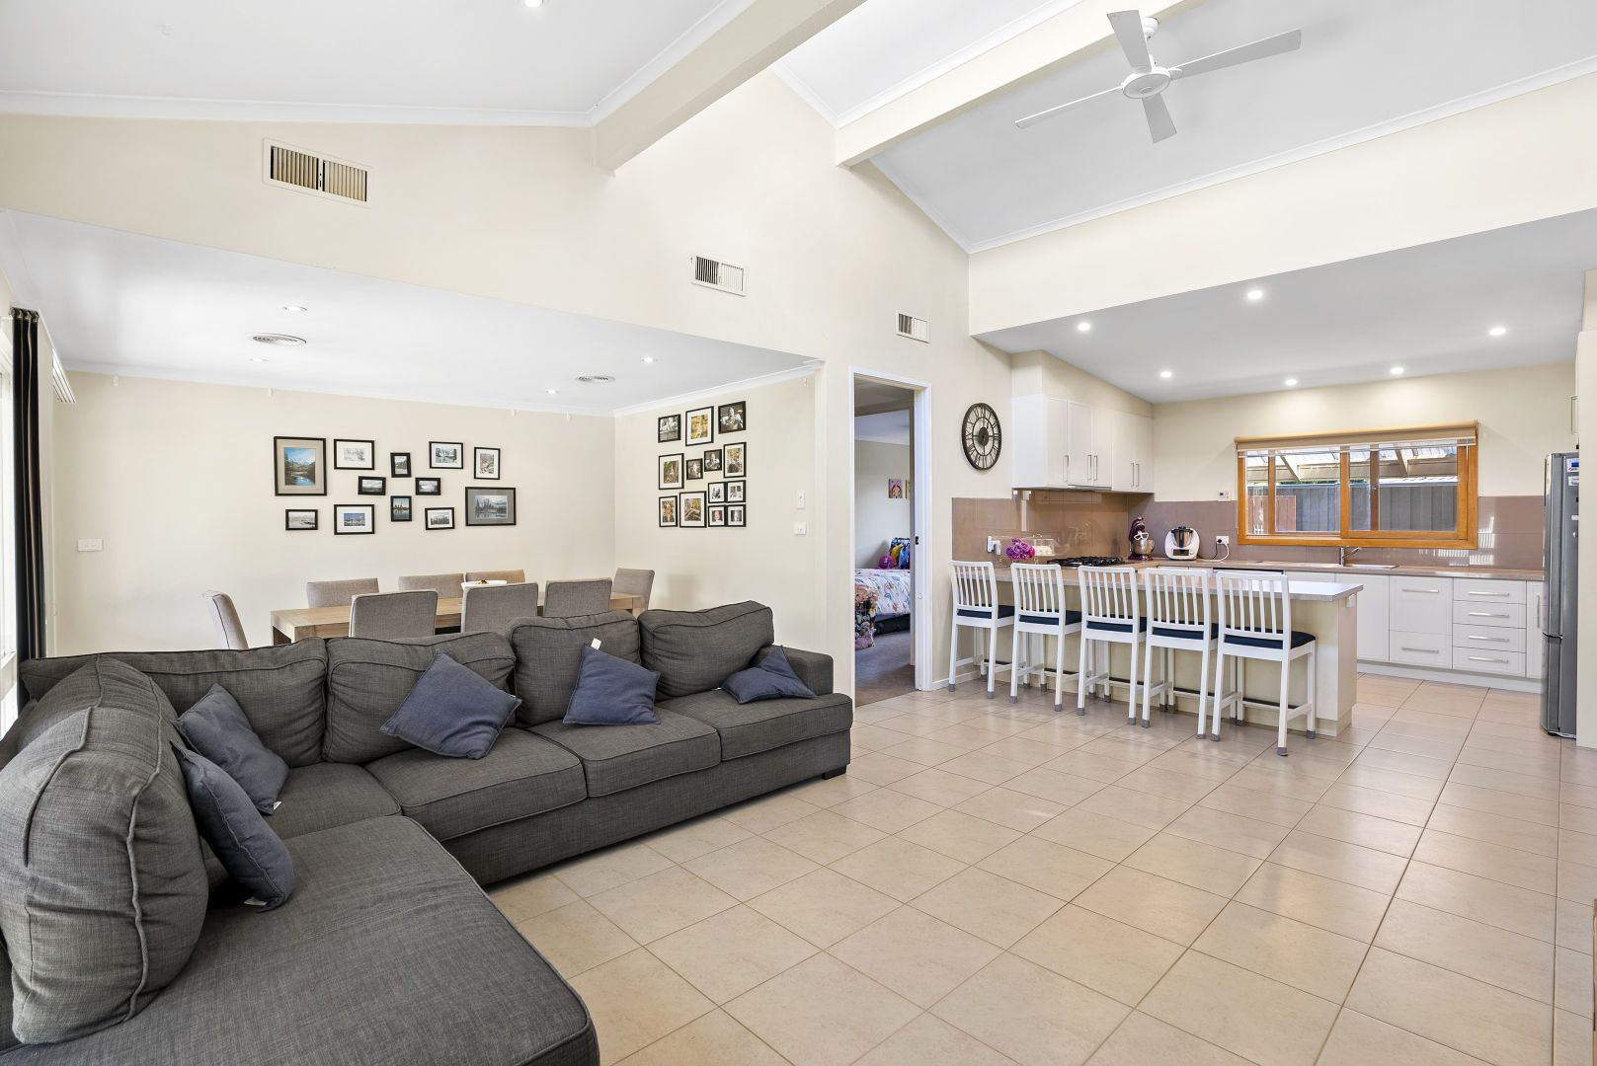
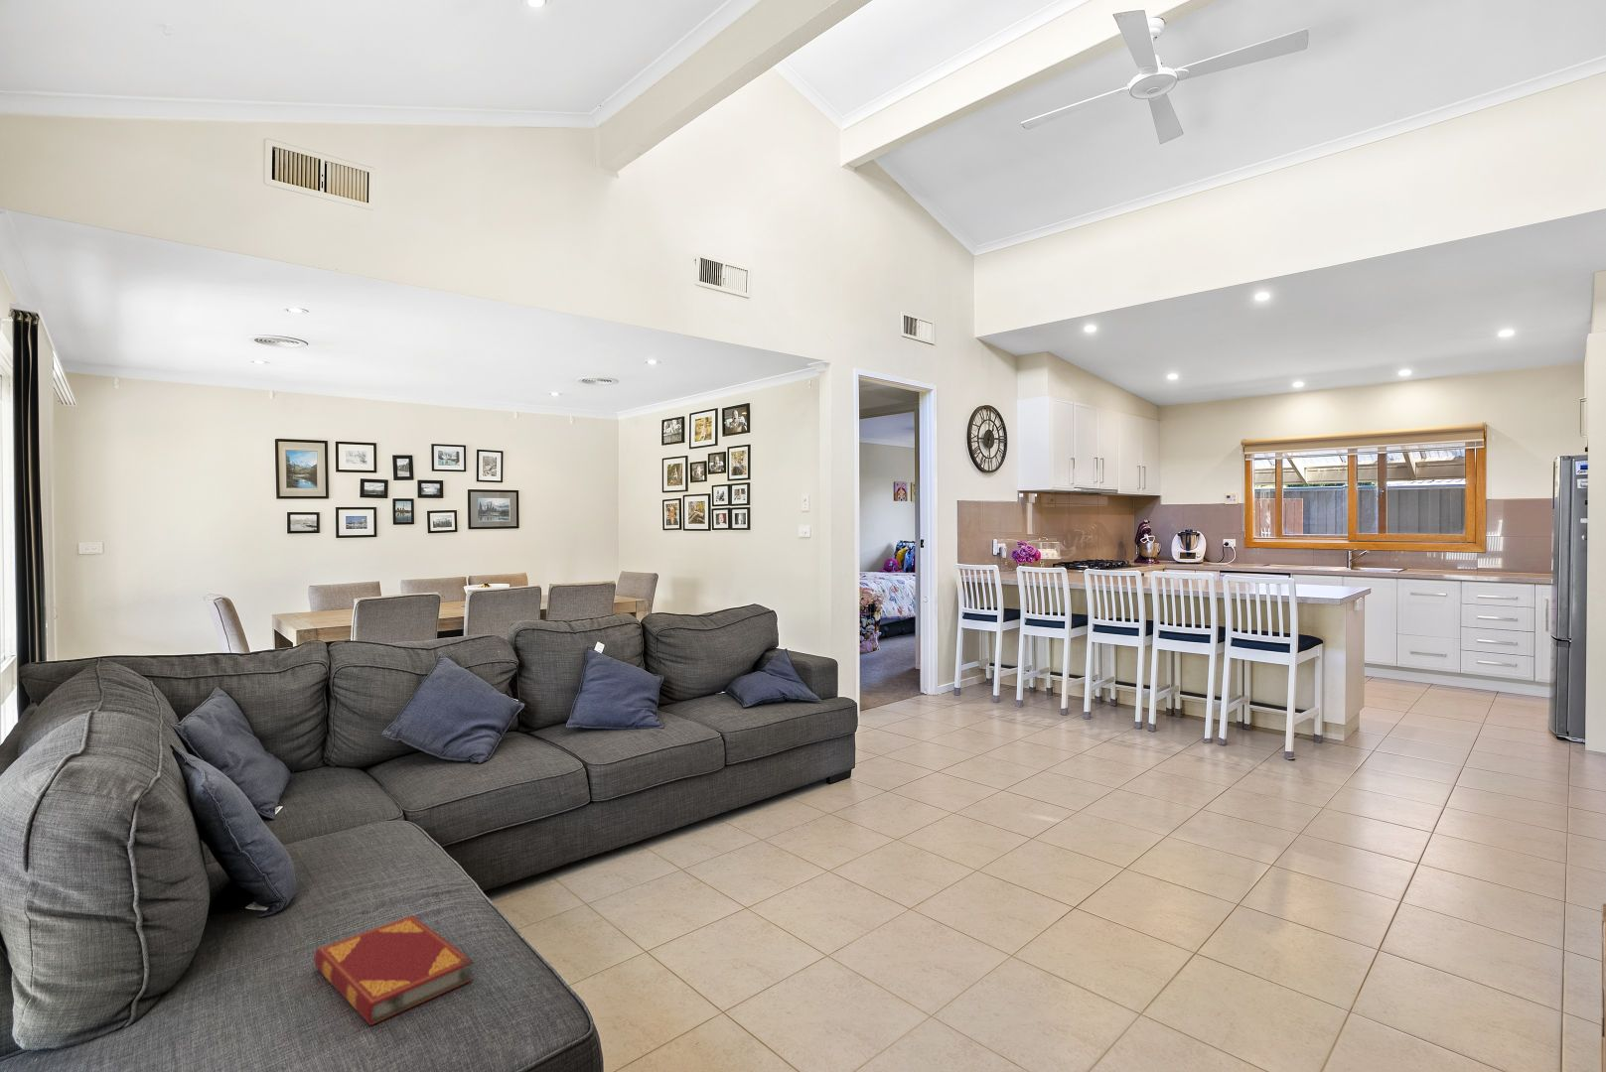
+ hardback book (393, 964)
